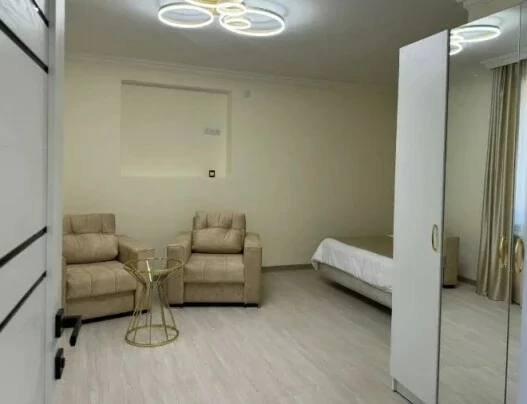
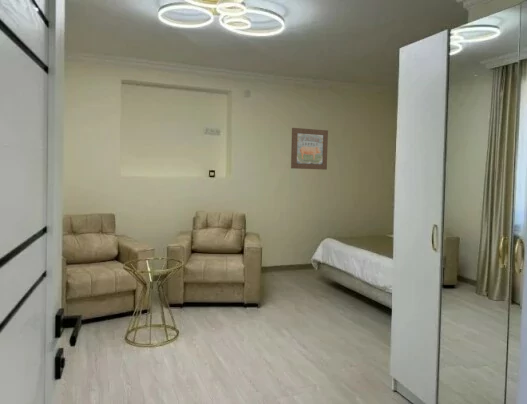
+ wall art (309, 149)
